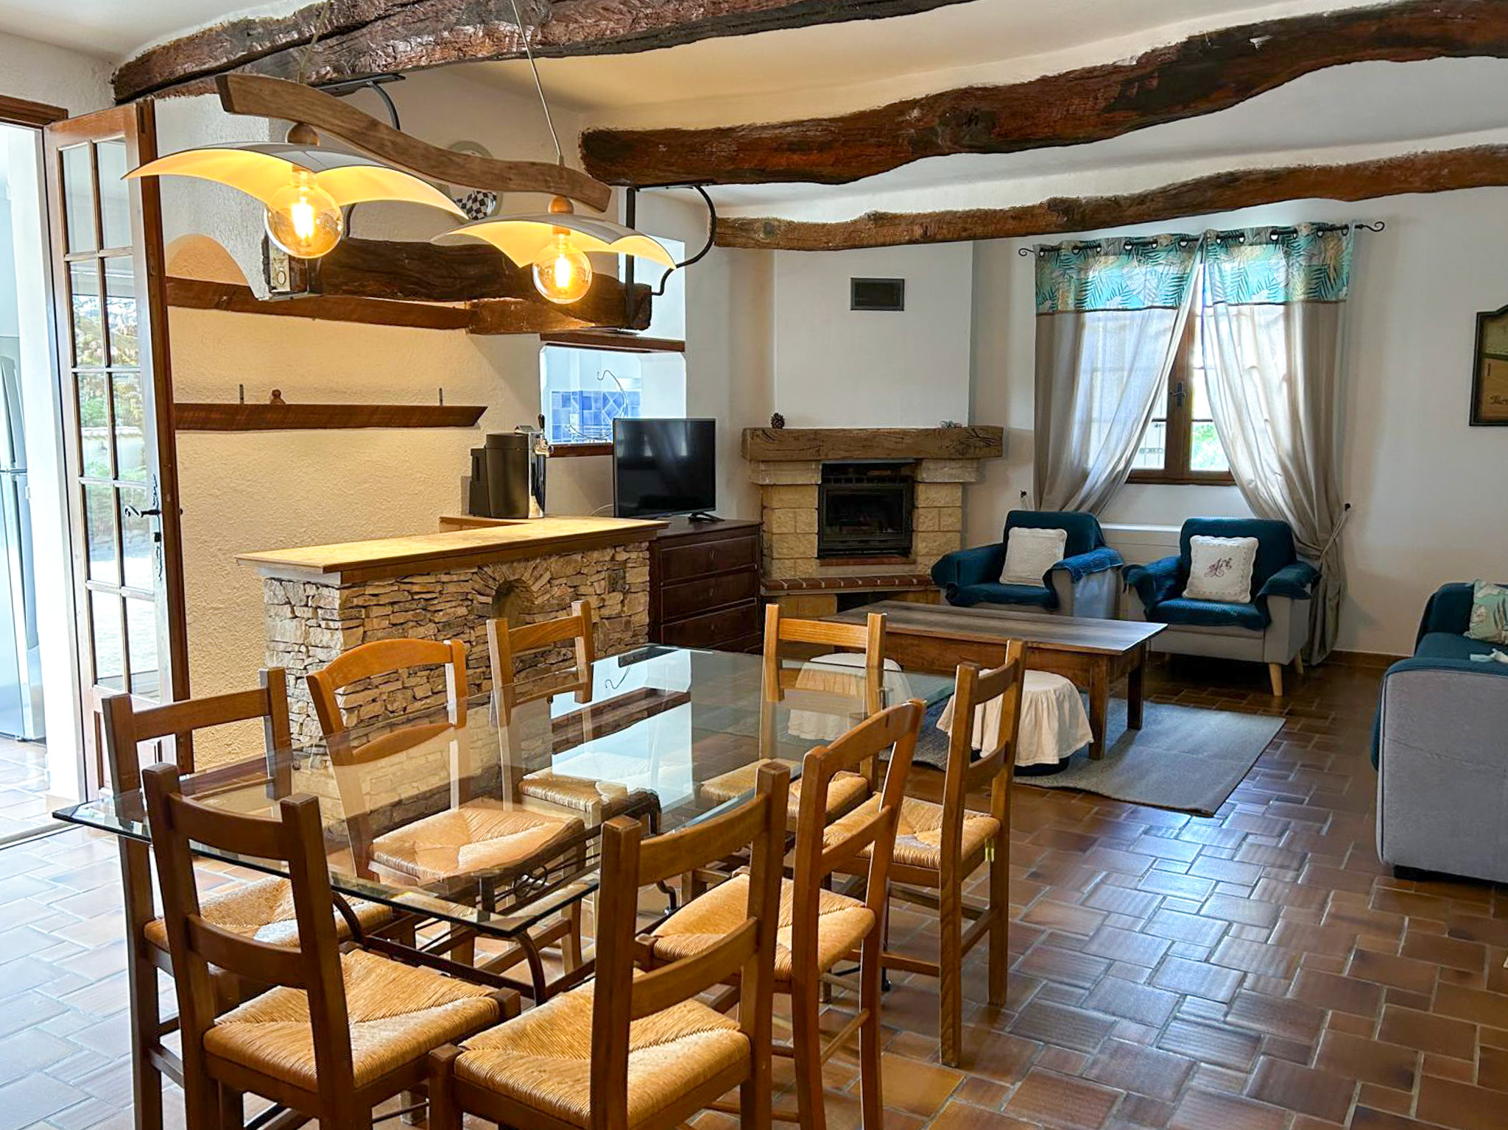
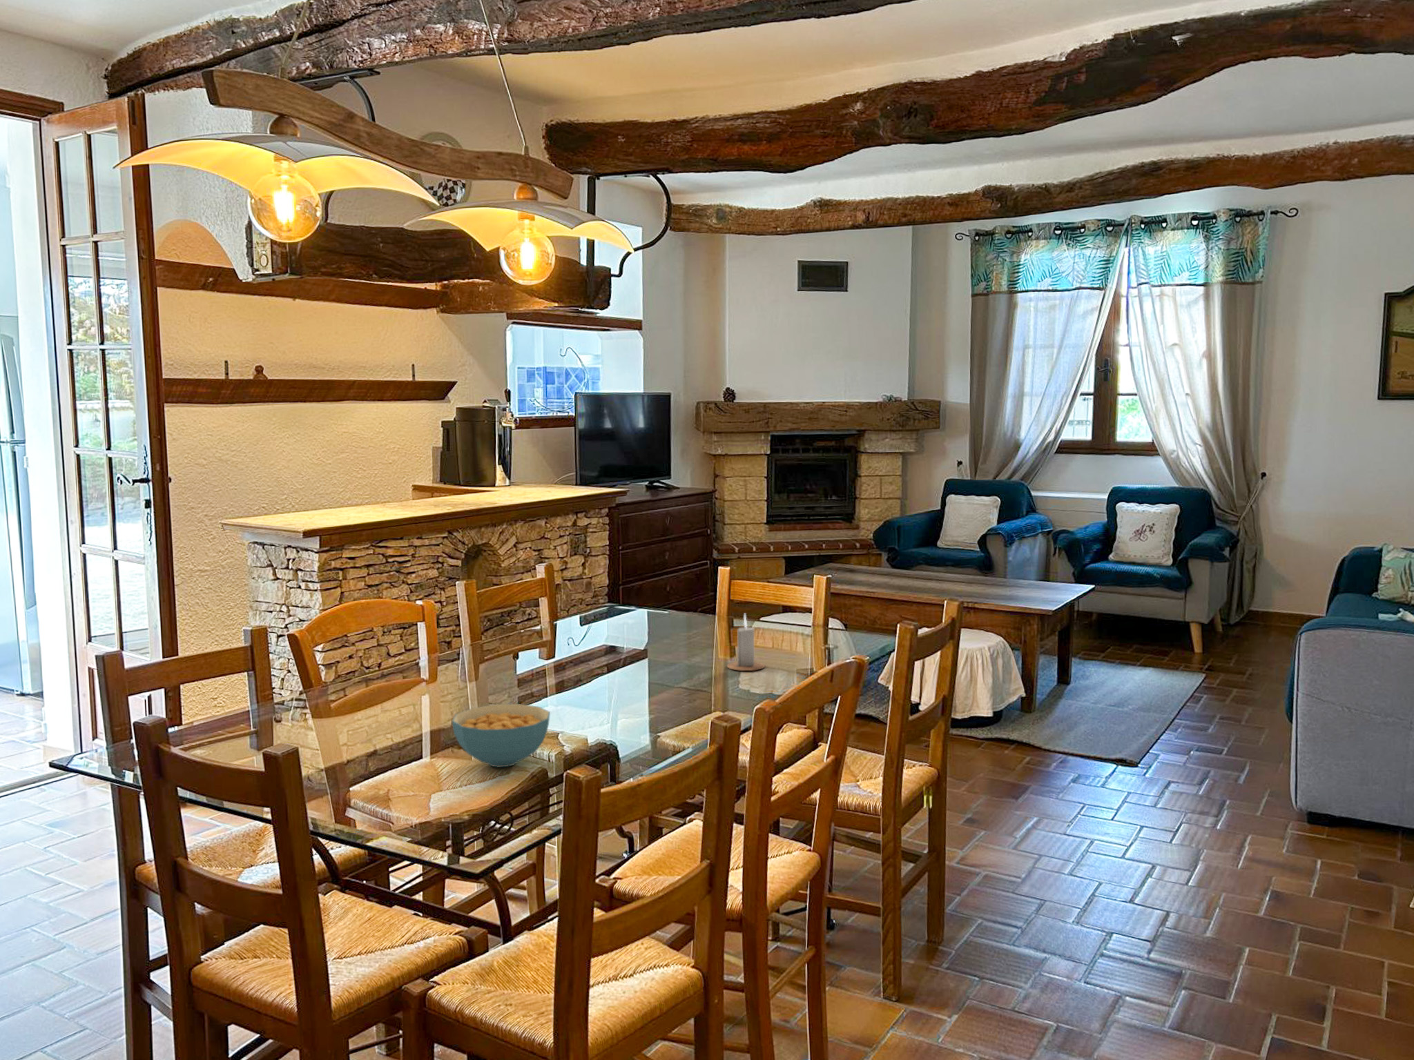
+ candle (746, 639)
+ cereal bowl (502, 739)
